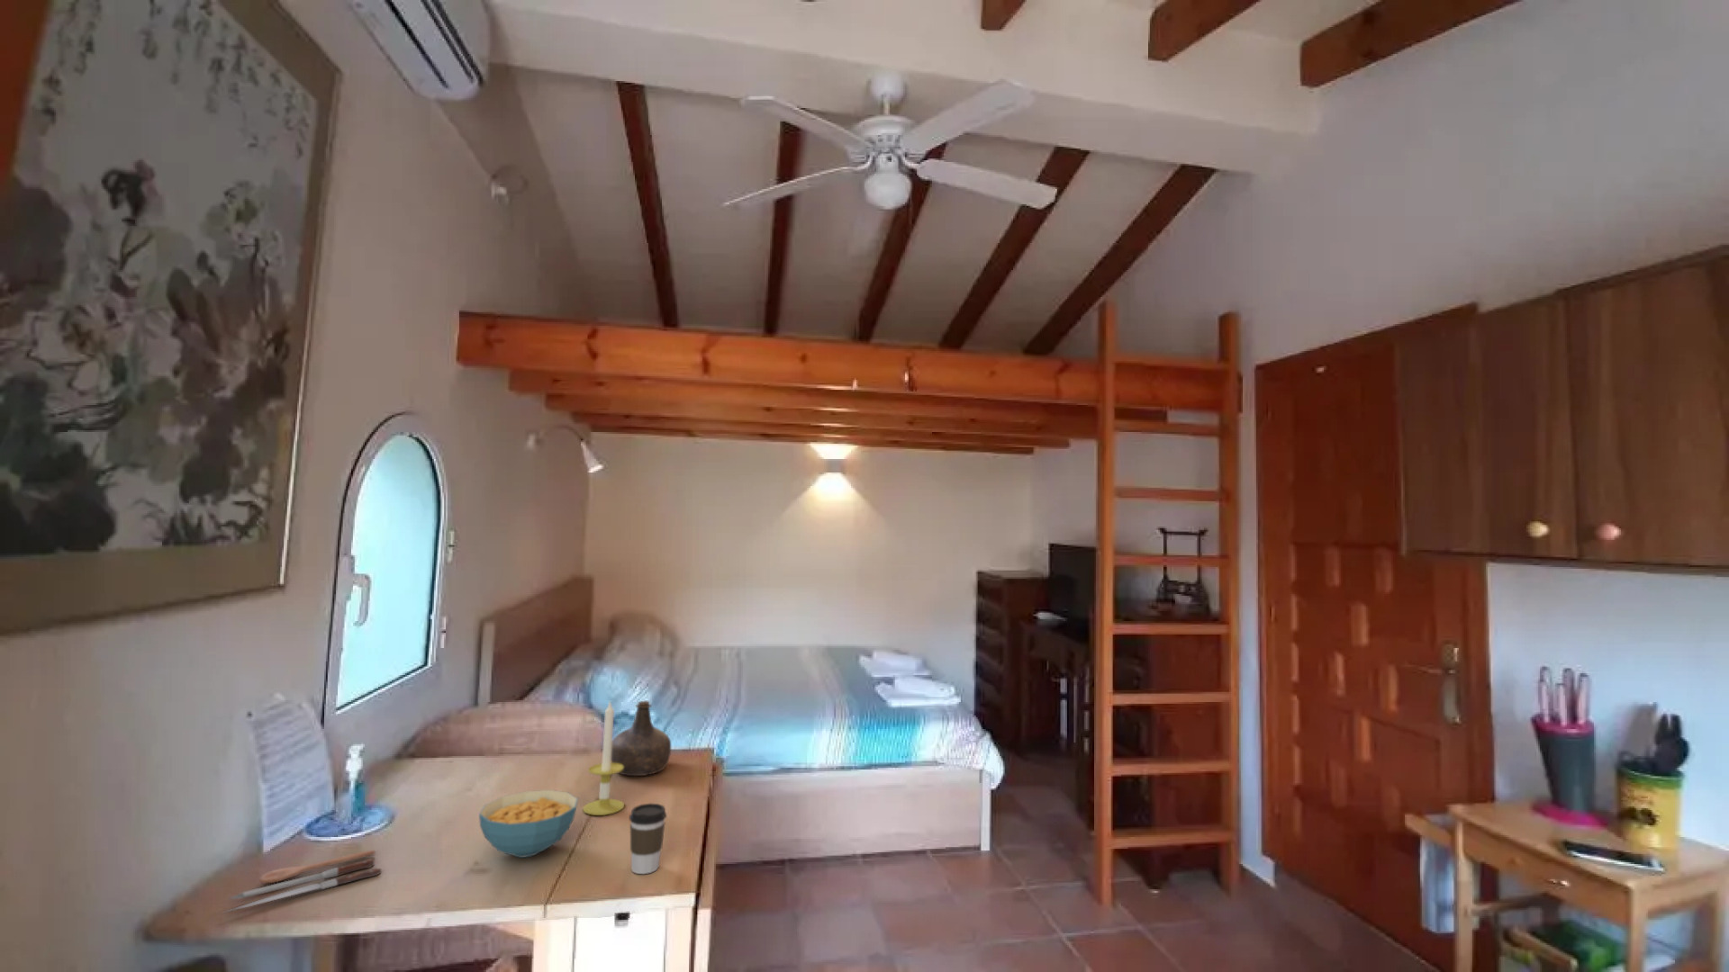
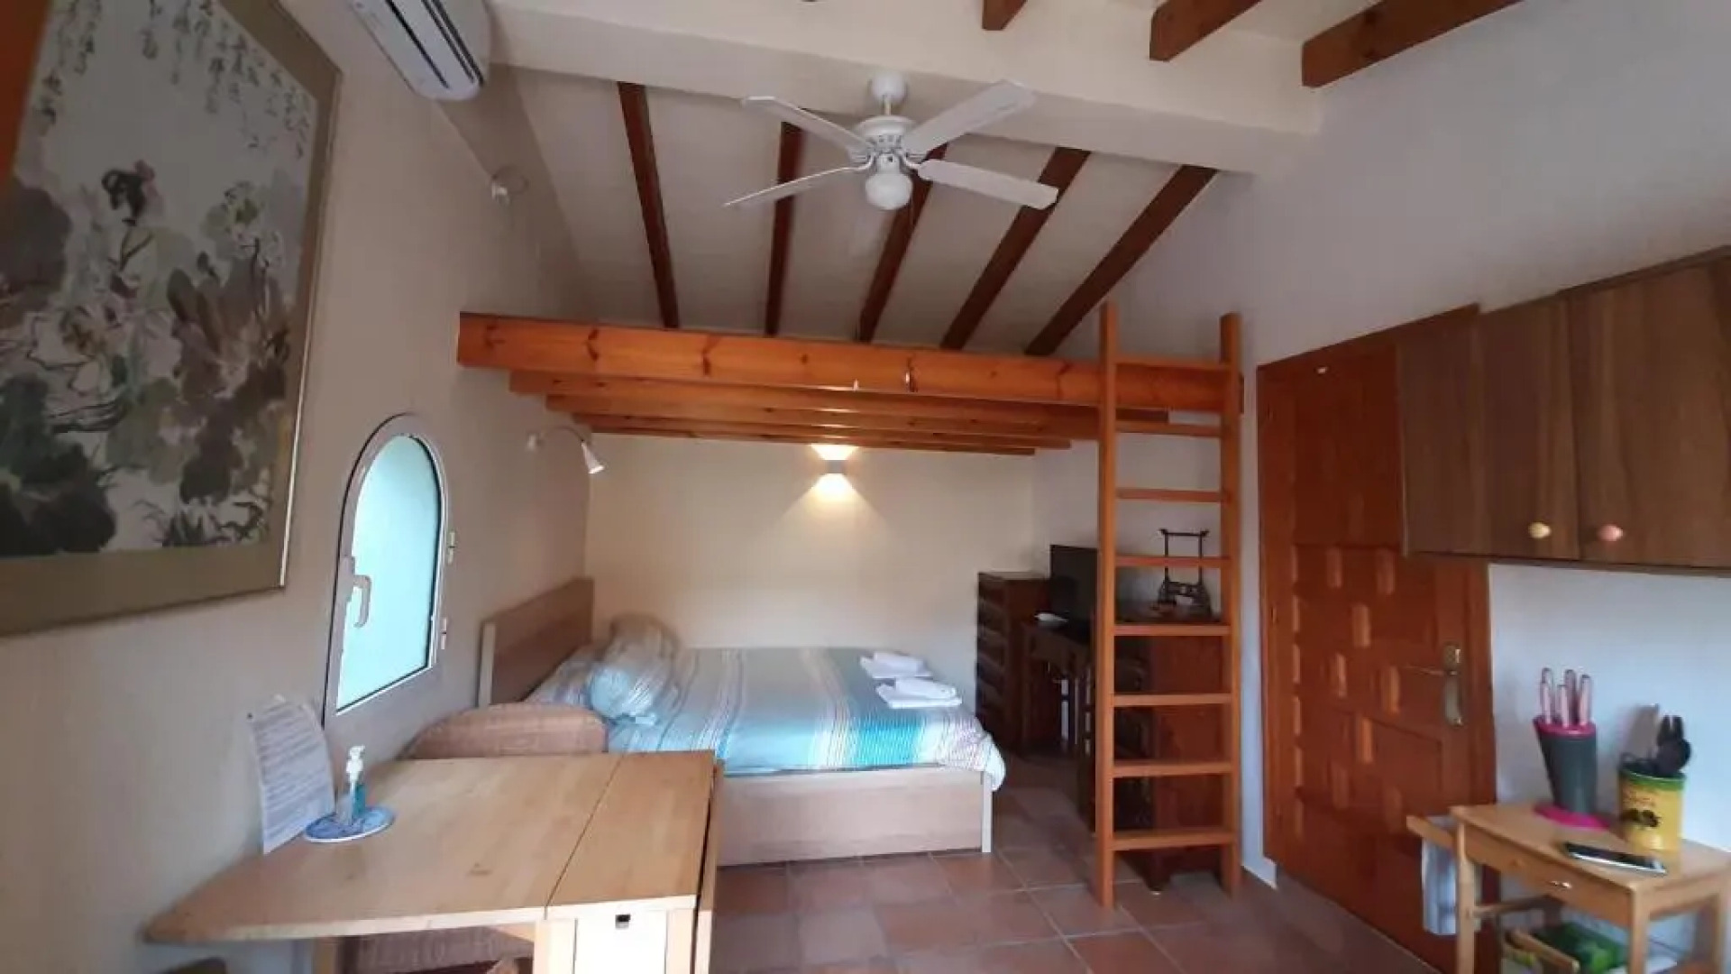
- coffee cup (646, 838)
- candle (607, 754)
- bottle (641, 736)
- cereal bowl (528, 828)
- spoon (304, 877)
